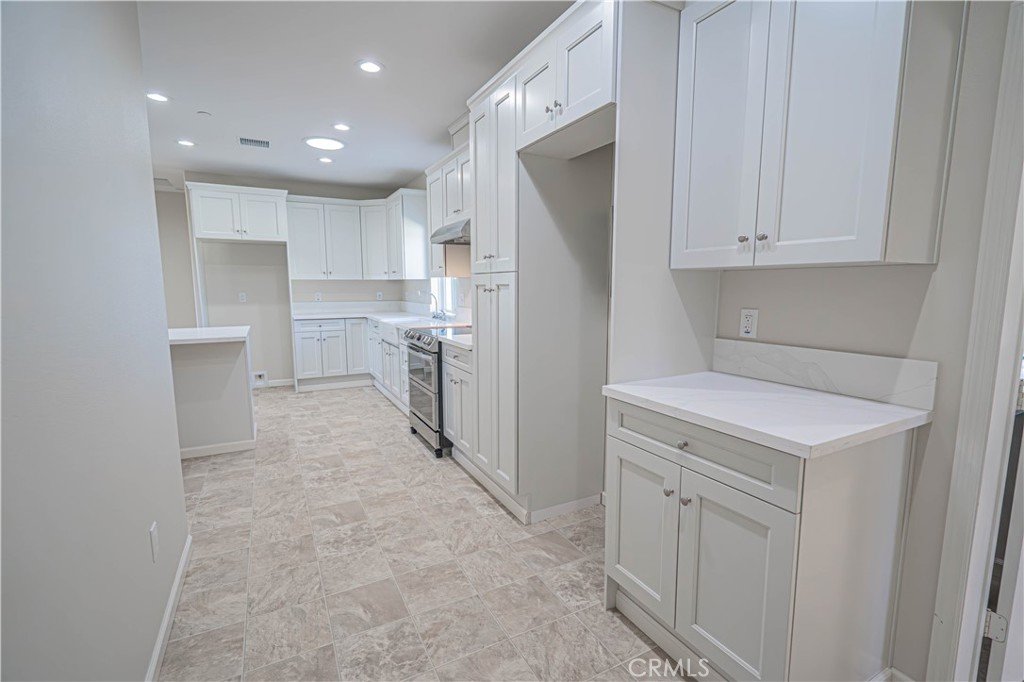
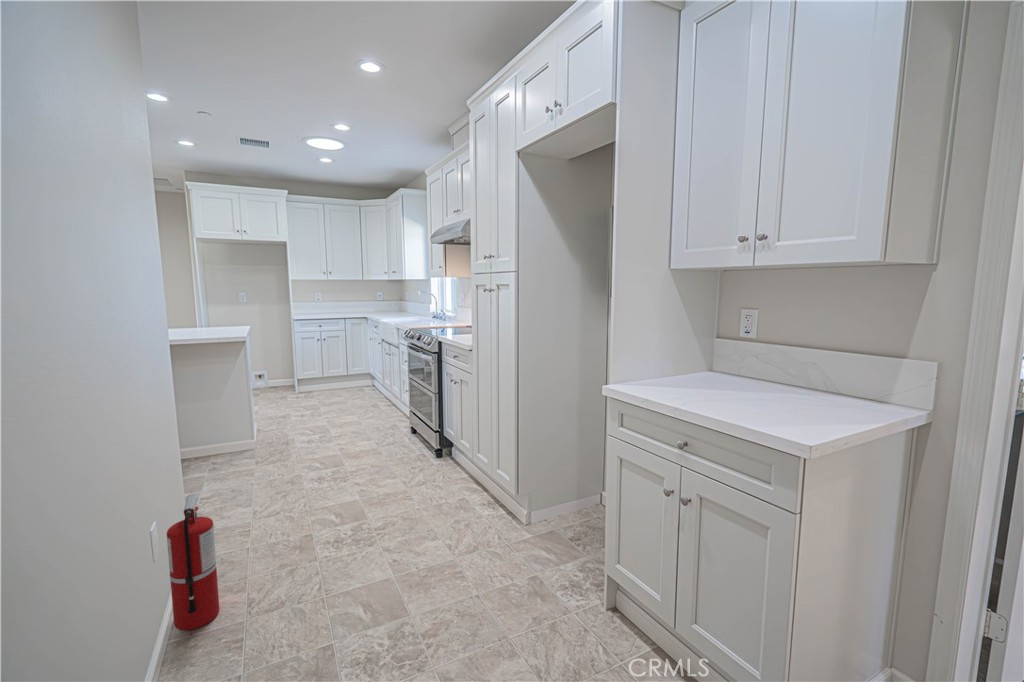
+ fire extinguisher (193, 560)
